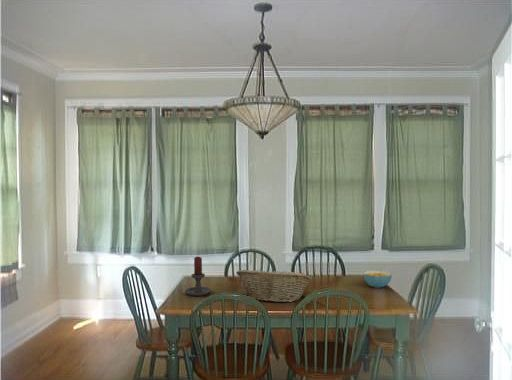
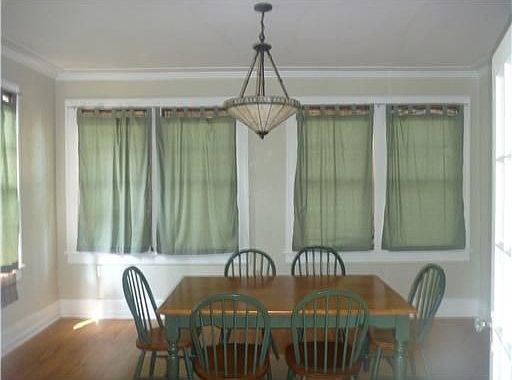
- candle holder (194, 275)
- fruit basket (273, 281)
- cereal bowl (377, 280)
